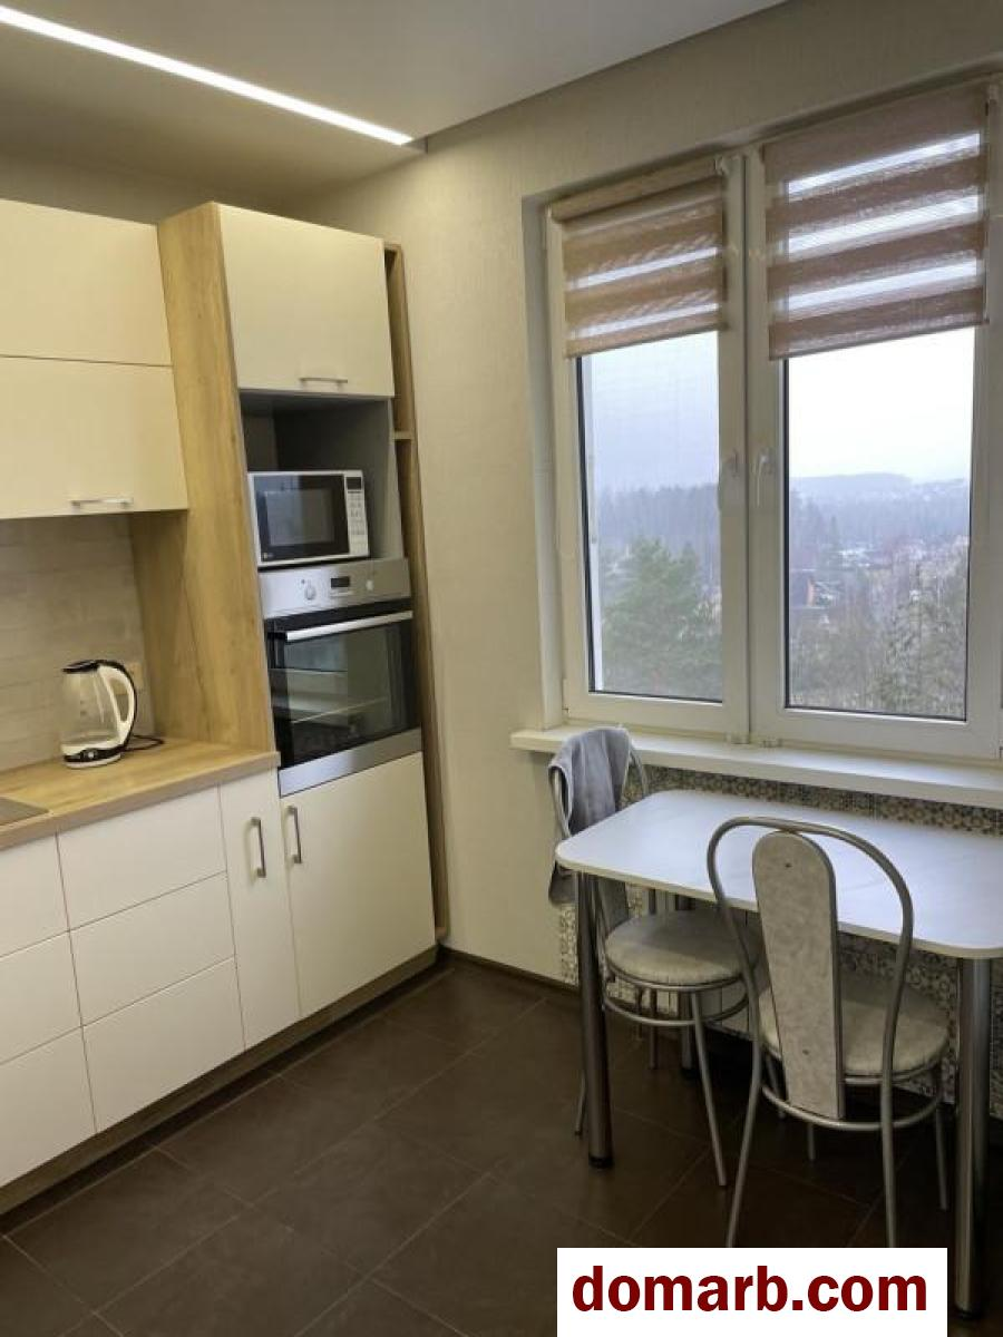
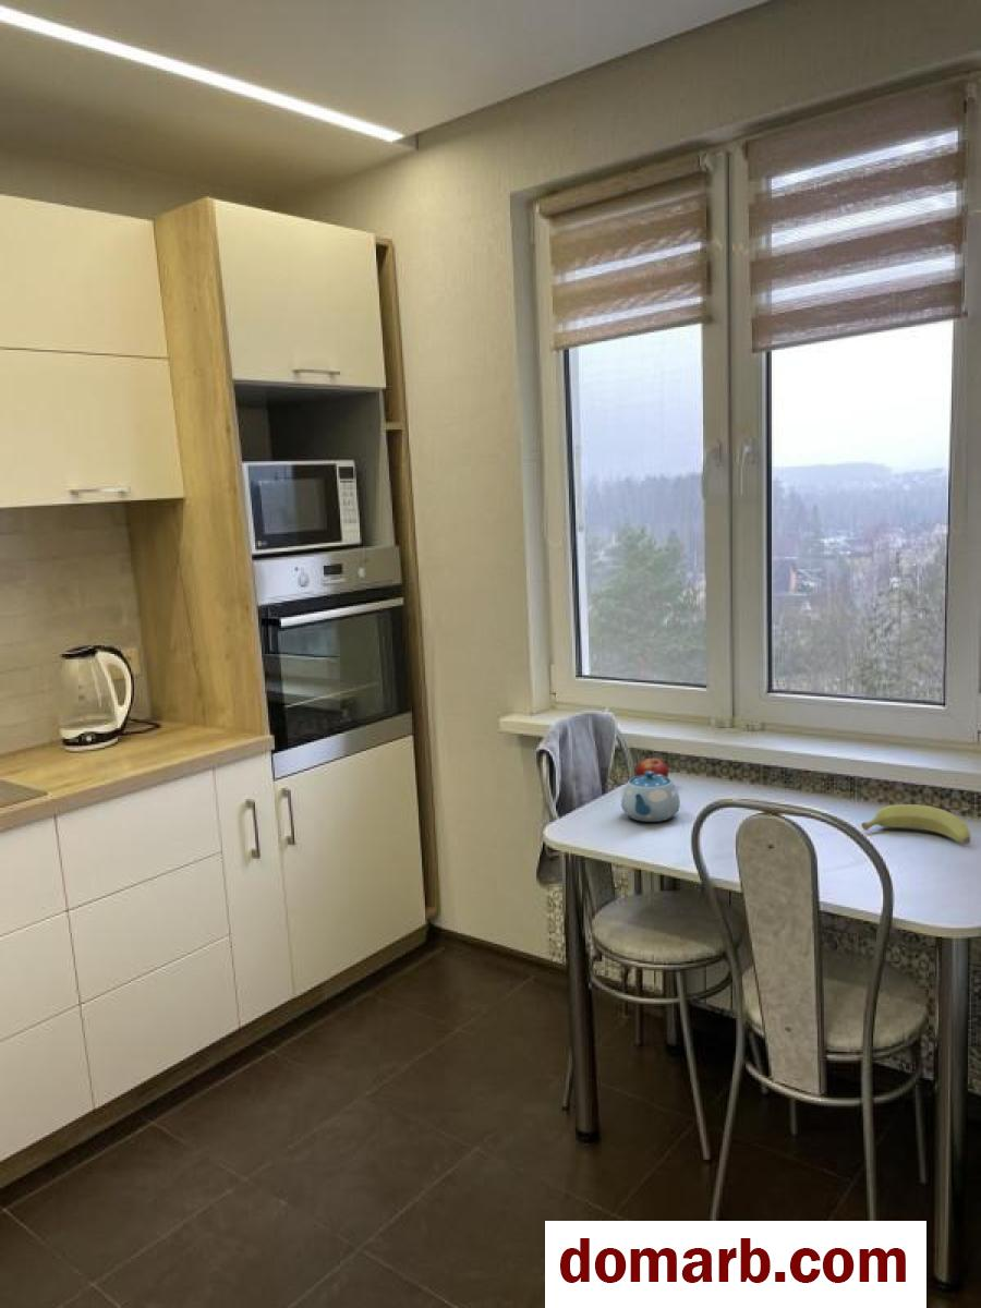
+ fruit (652, 771)
+ chinaware (649, 795)
+ banana (912, 822)
